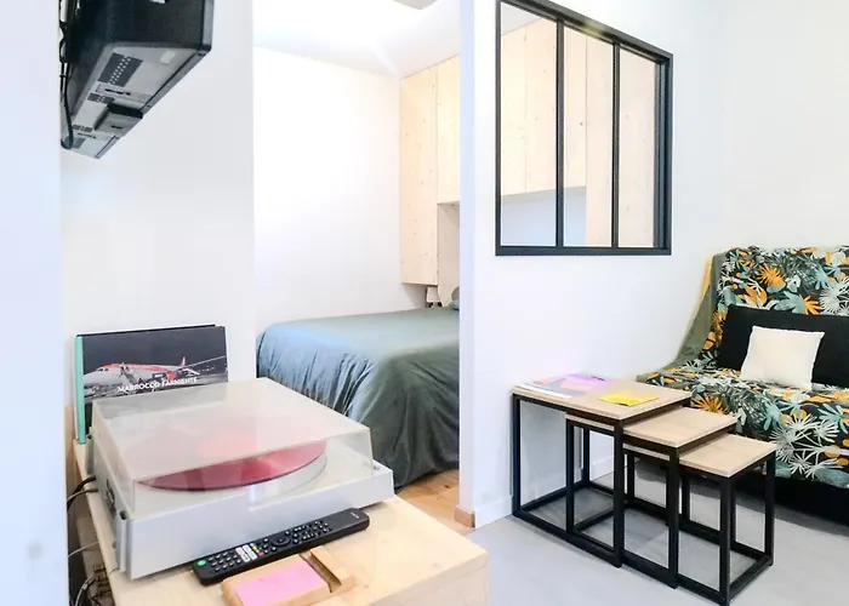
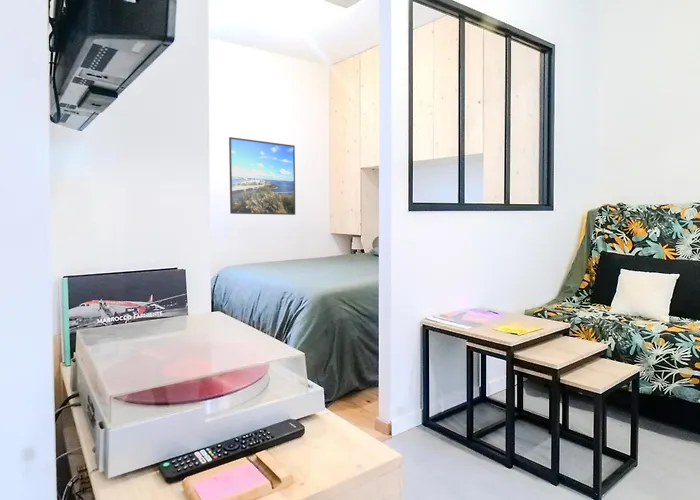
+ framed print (263, 178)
